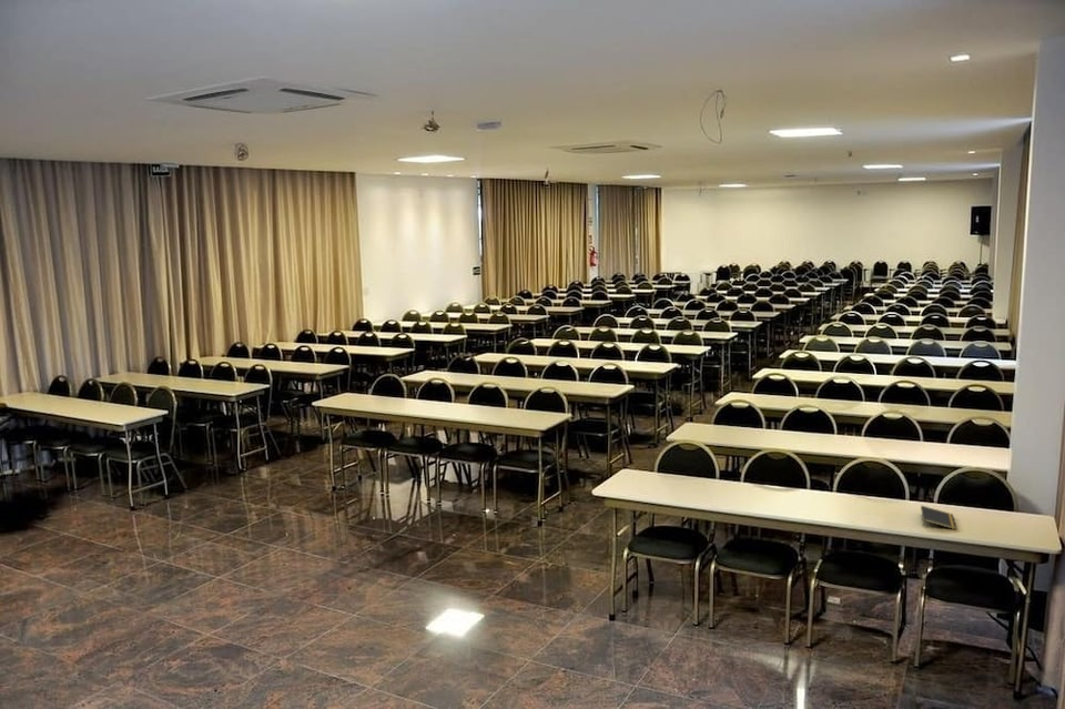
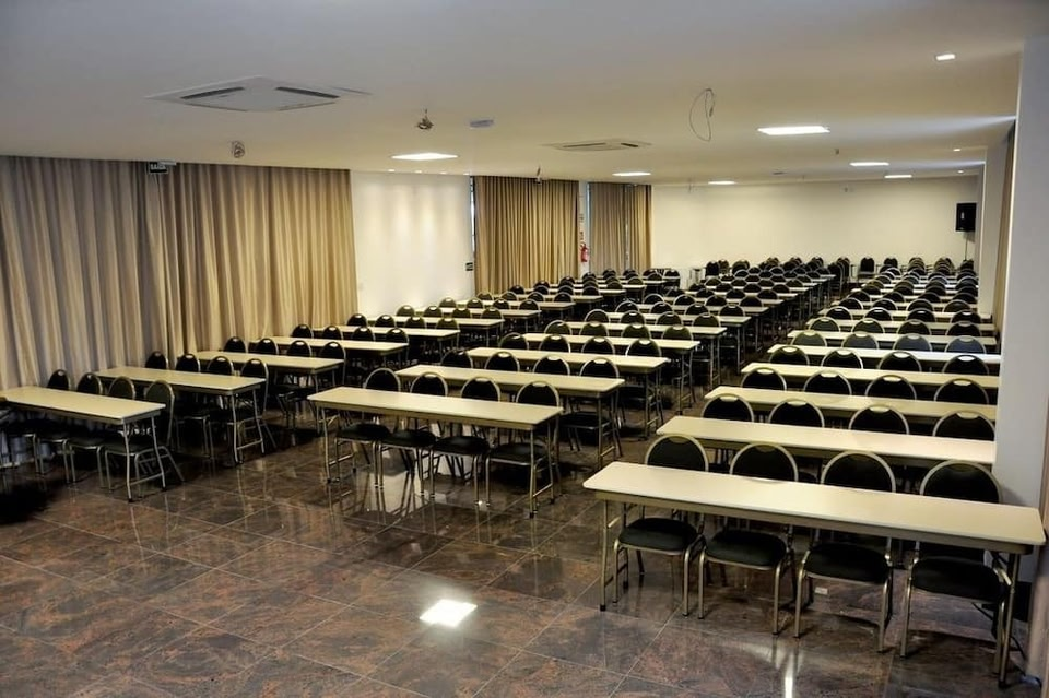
- notepad (937, 517)
